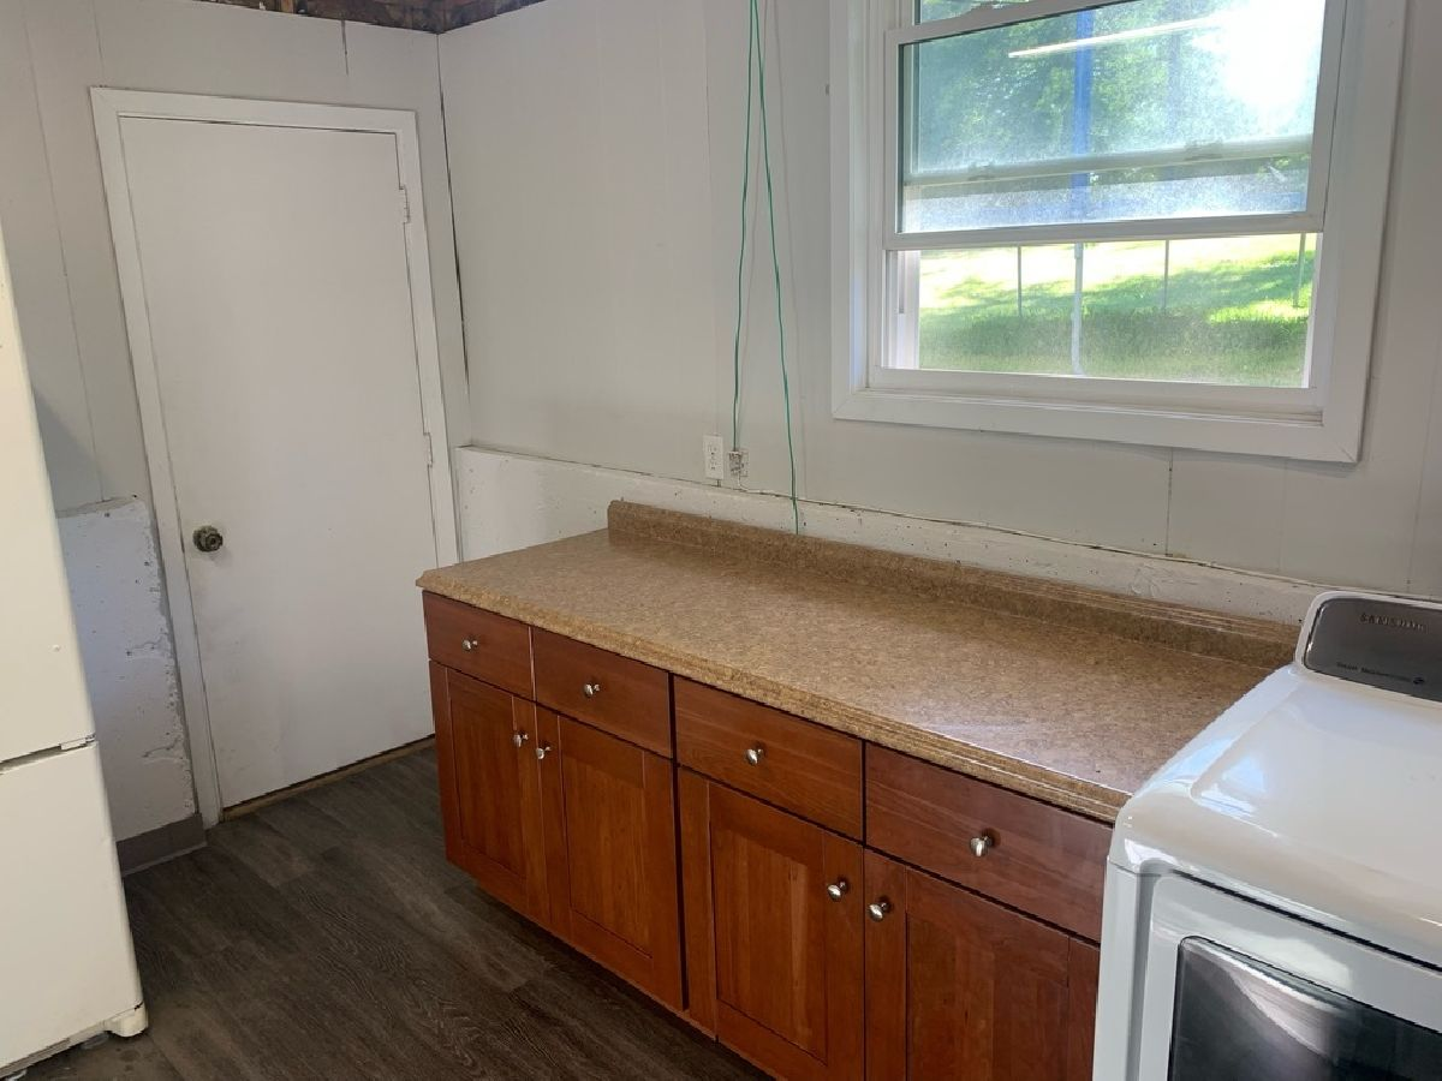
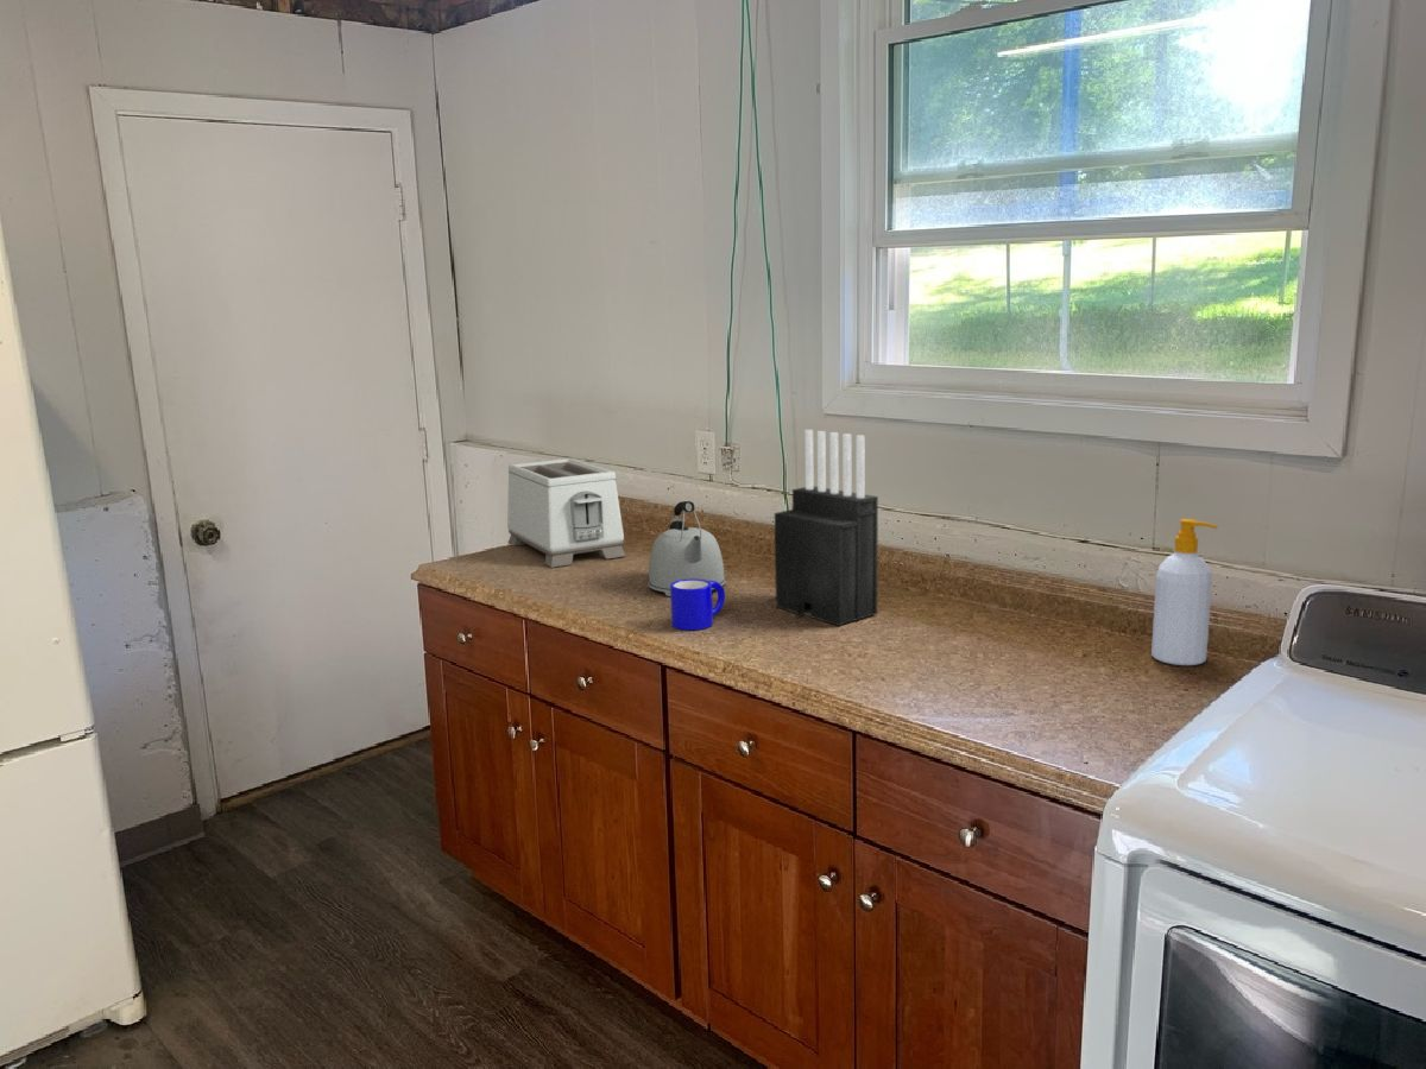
+ soap bottle (1185, 589)
+ mug (699, 601)
+ kettle (686, 543)
+ knife block (820, 525)
+ toaster (564, 510)
